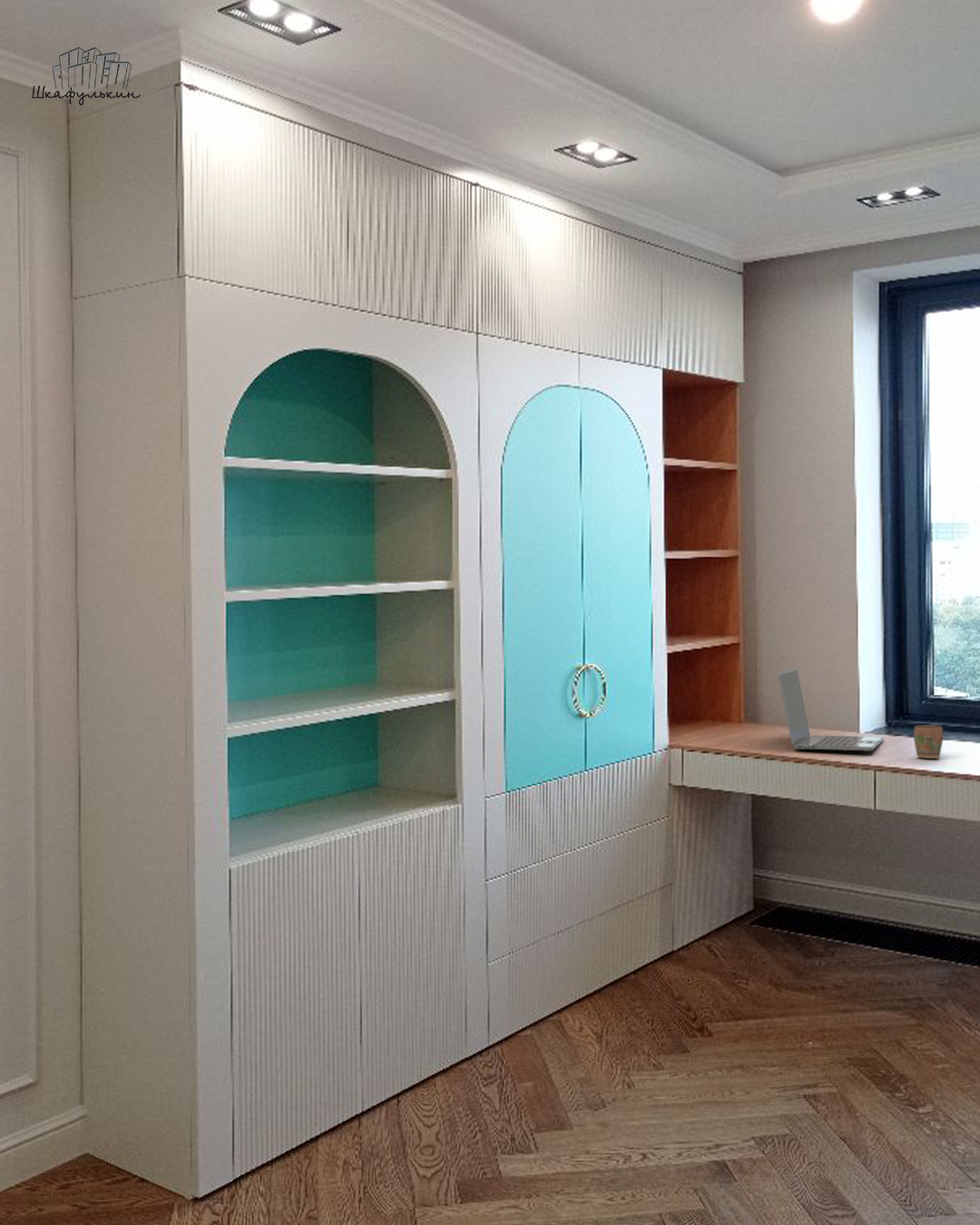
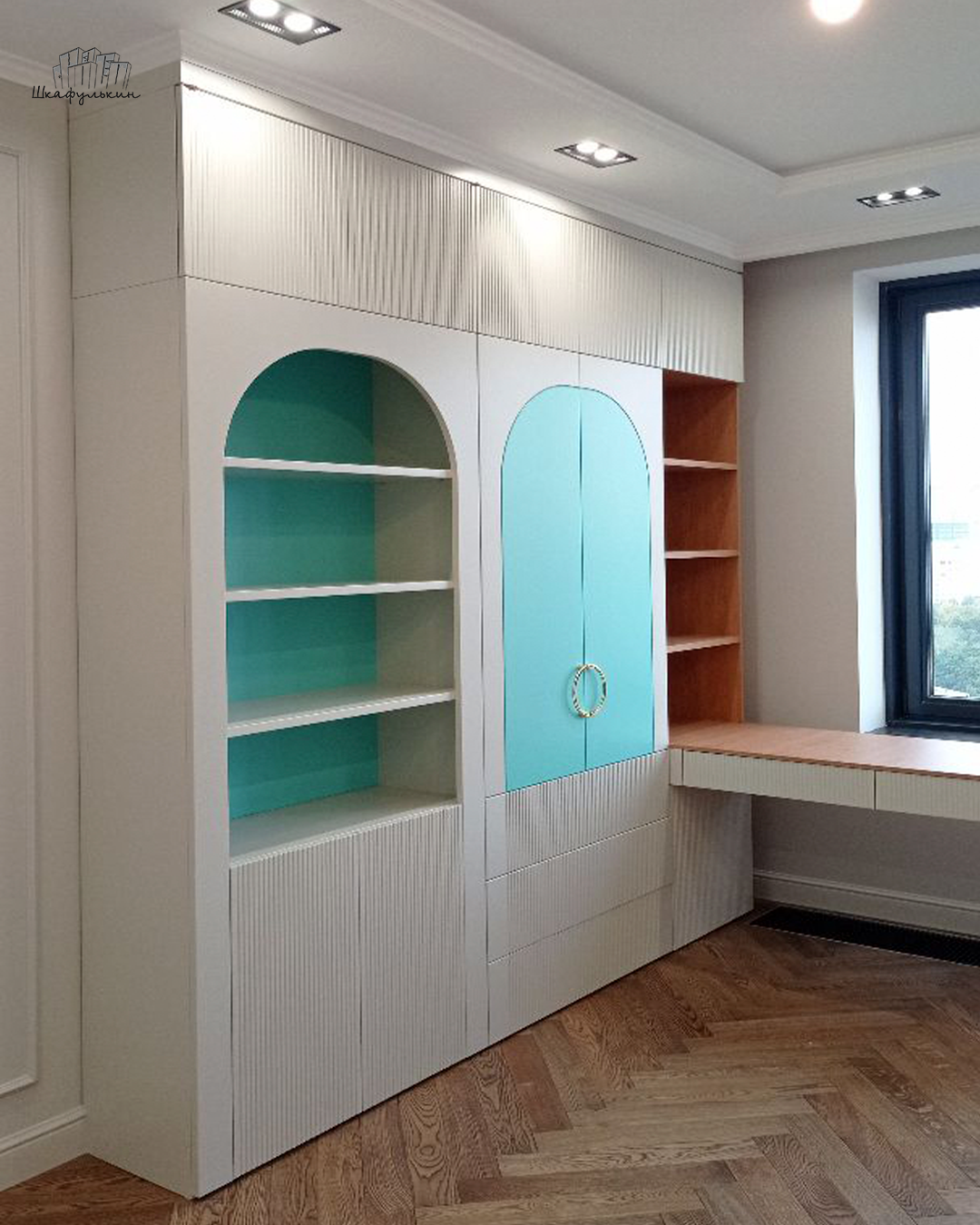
- mug (930, 741)
- laptop (806, 714)
